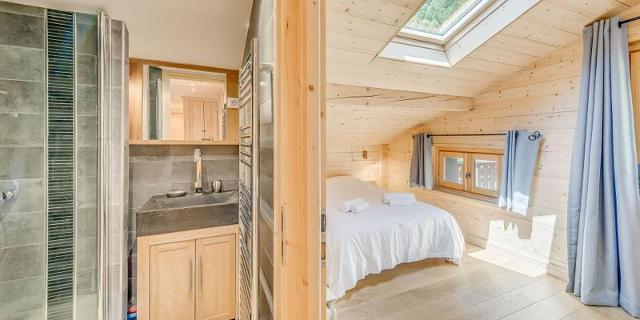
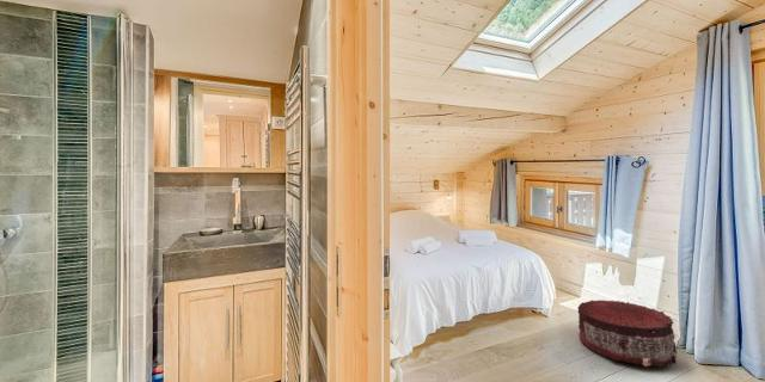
+ pouf (624, 327)
